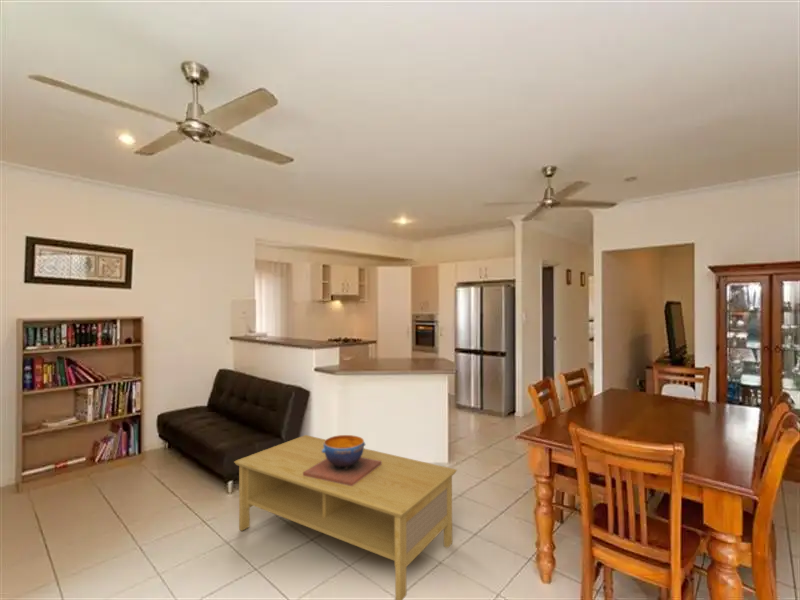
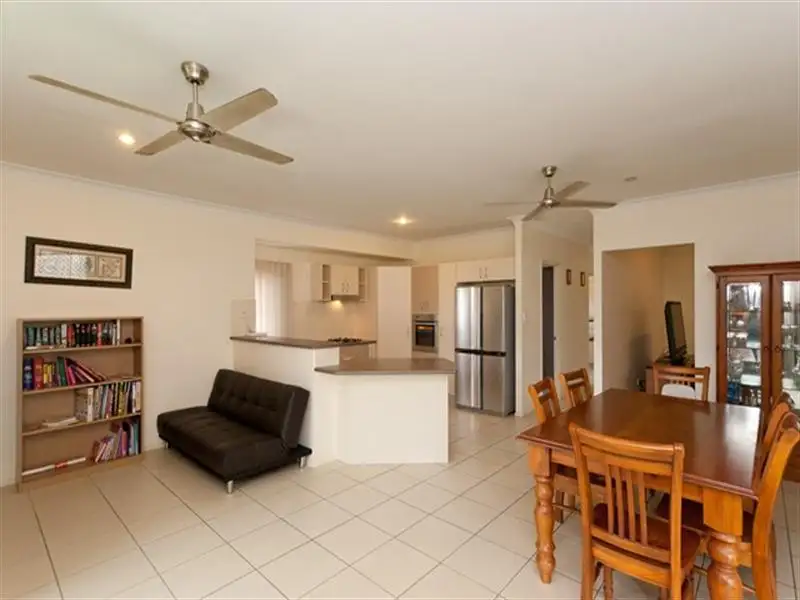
- coffee table (342, 500)
- decorative bowl (343, 455)
